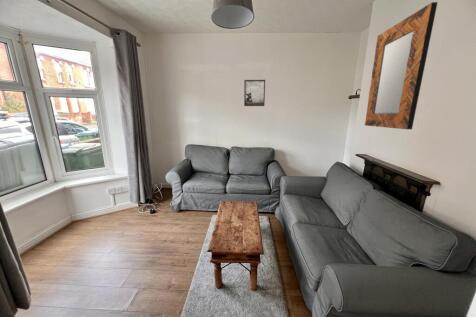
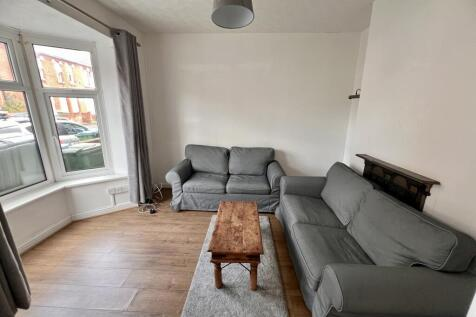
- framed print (254, 93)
- home mirror (392, 77)
